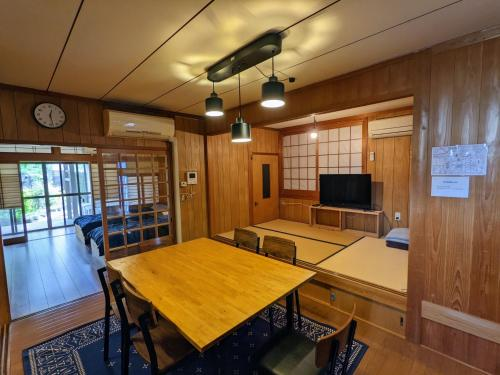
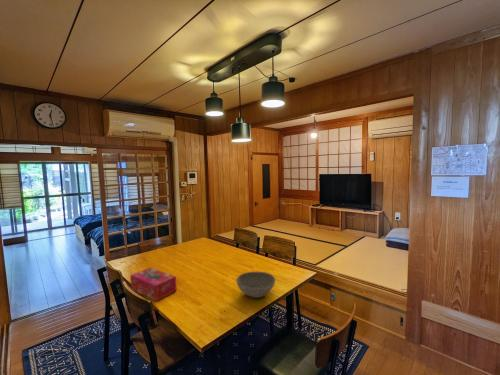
+ bowl (256, 286)
+ tissue box (153, 283)
